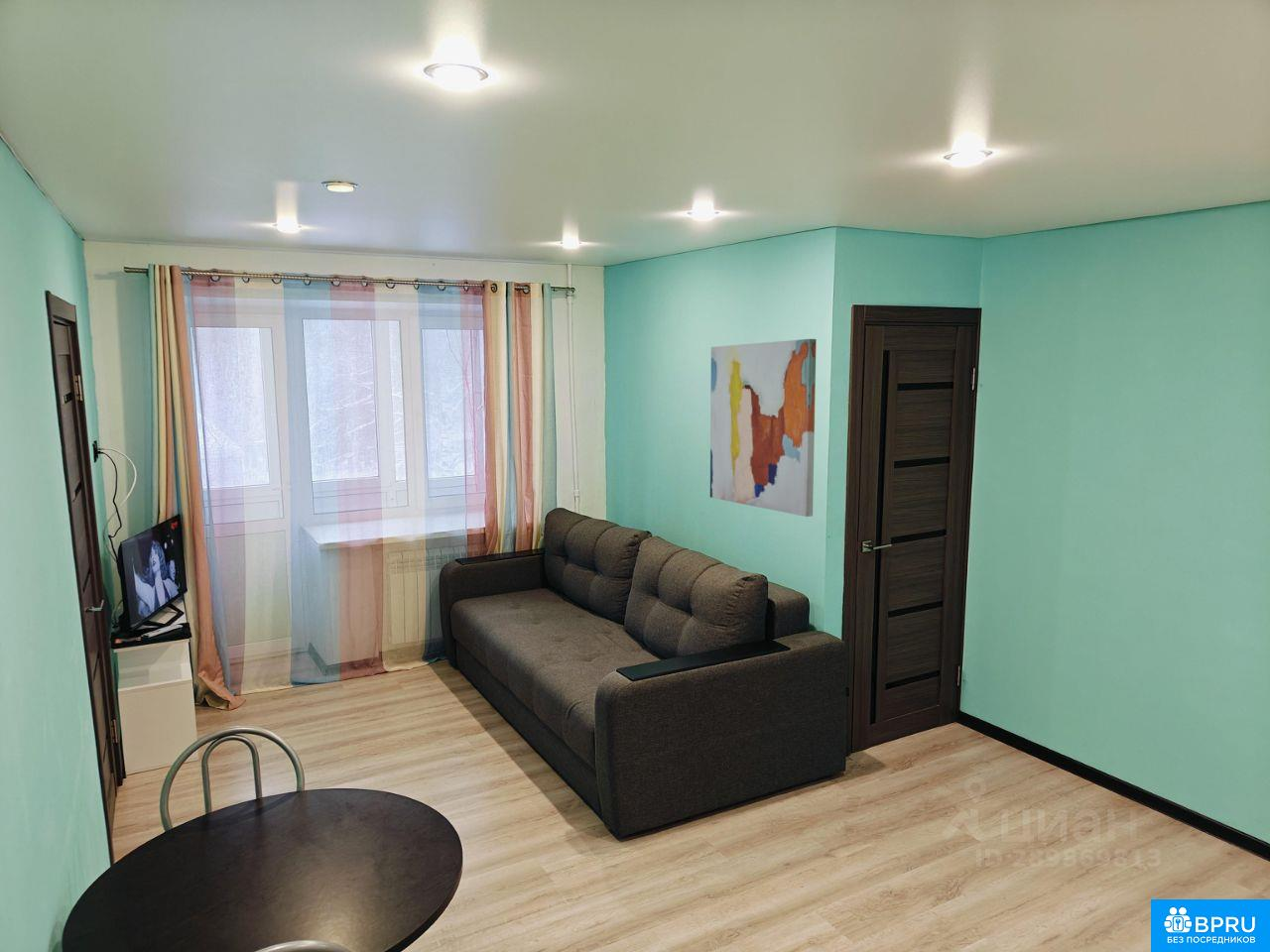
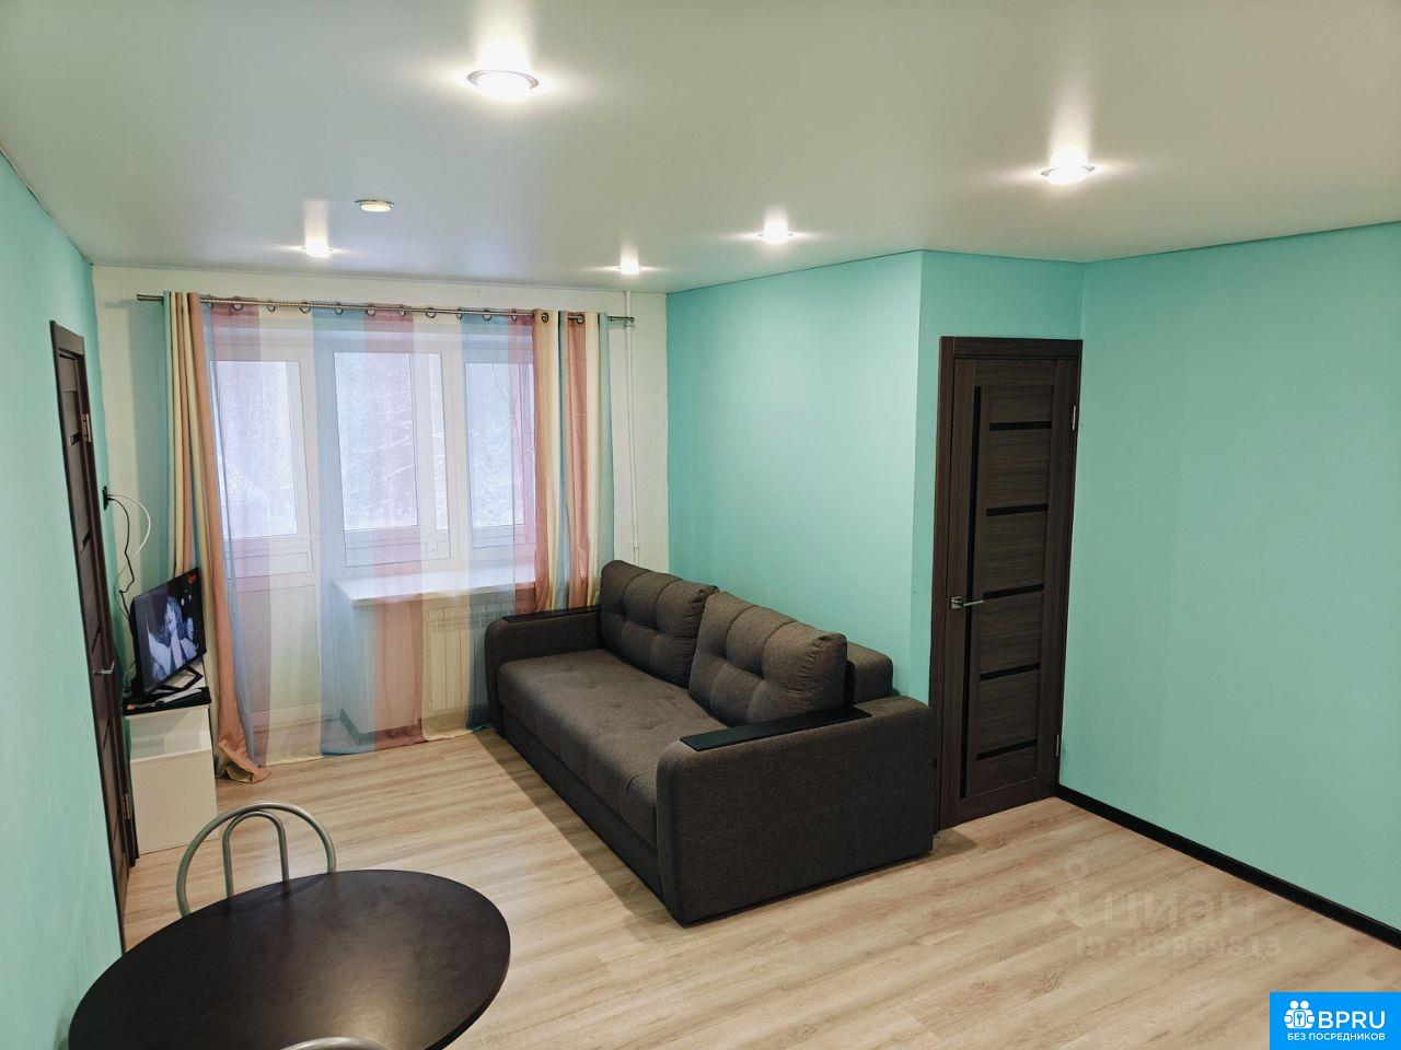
- wall art (758, 425)
